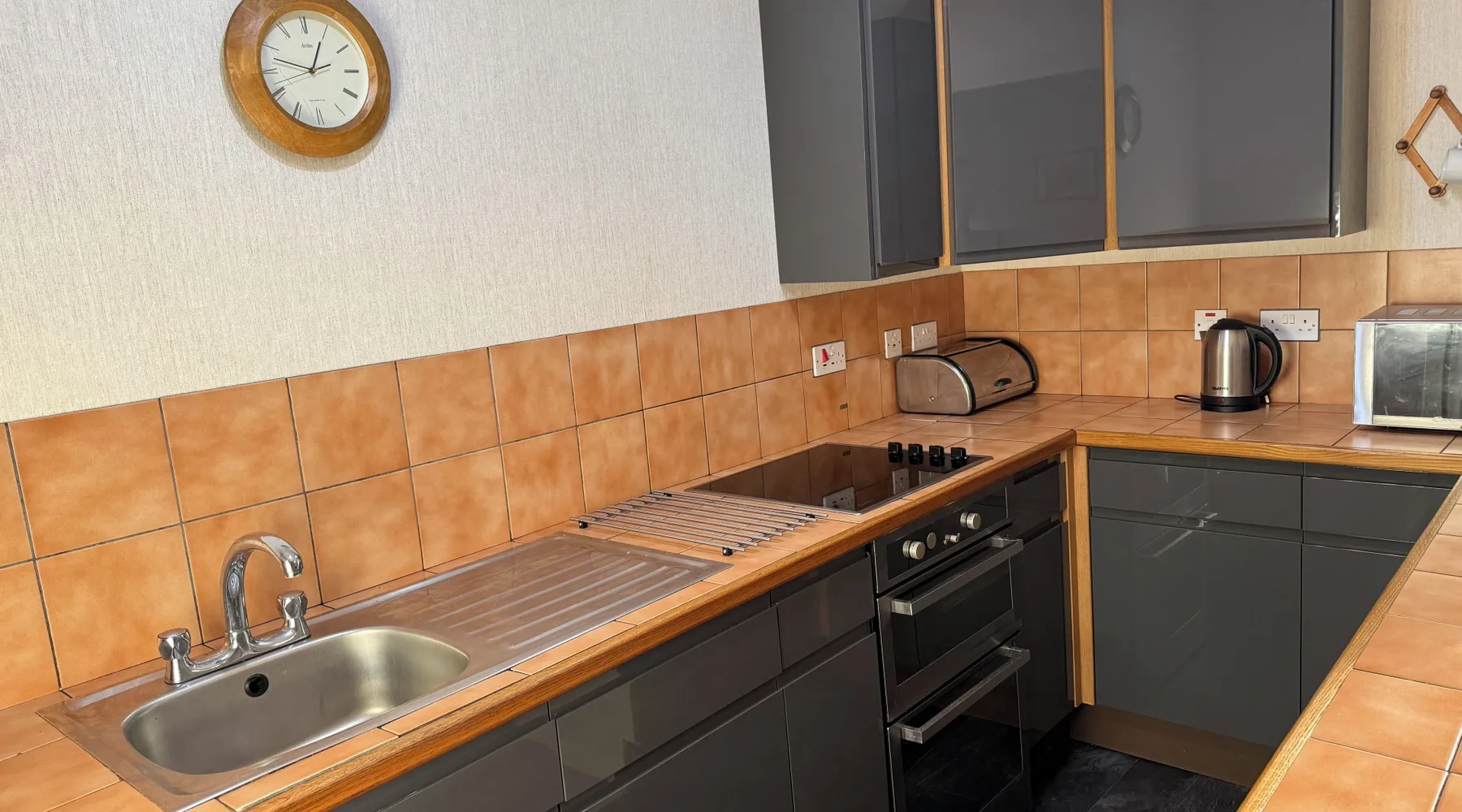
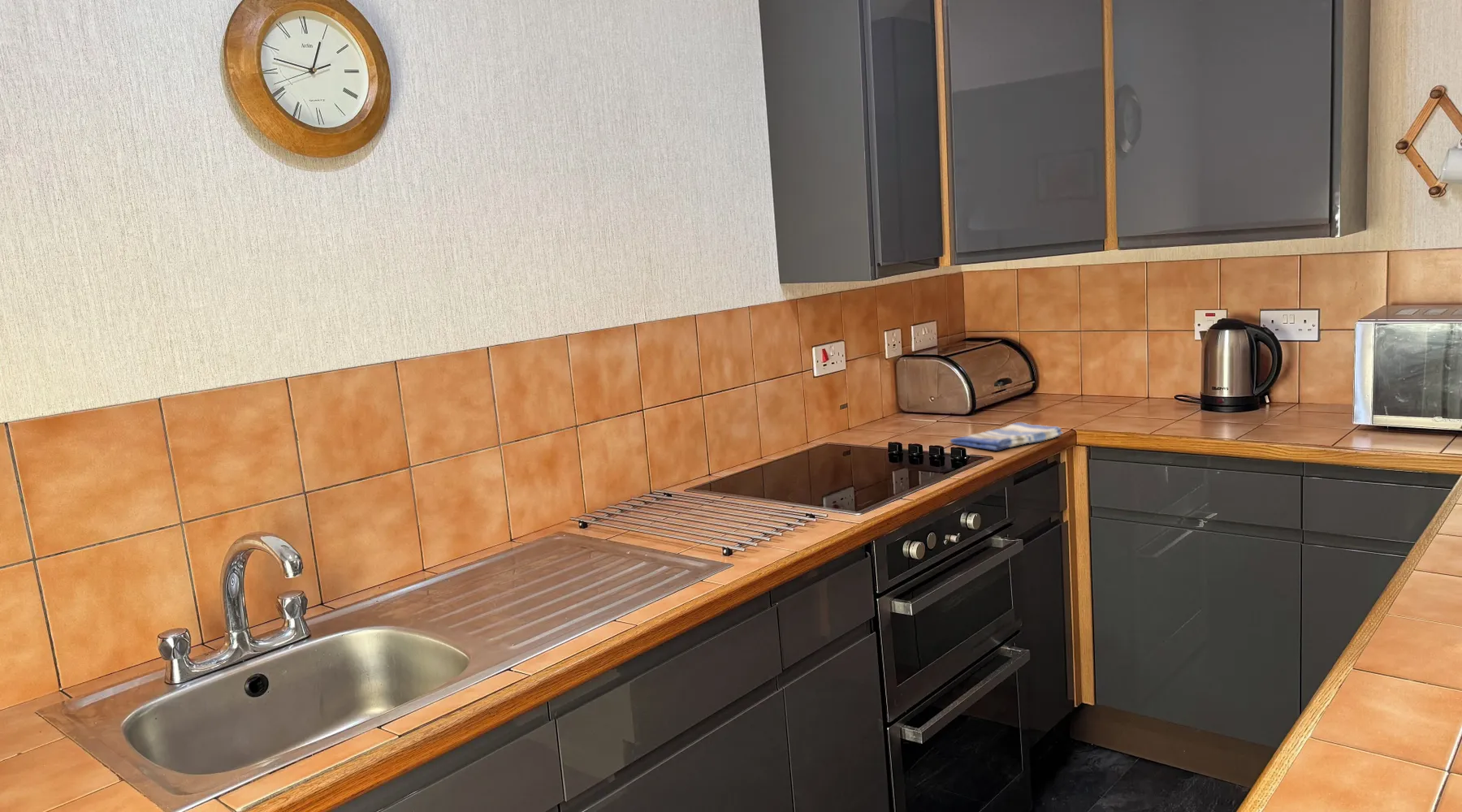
+ dish towel (1006, 434)
